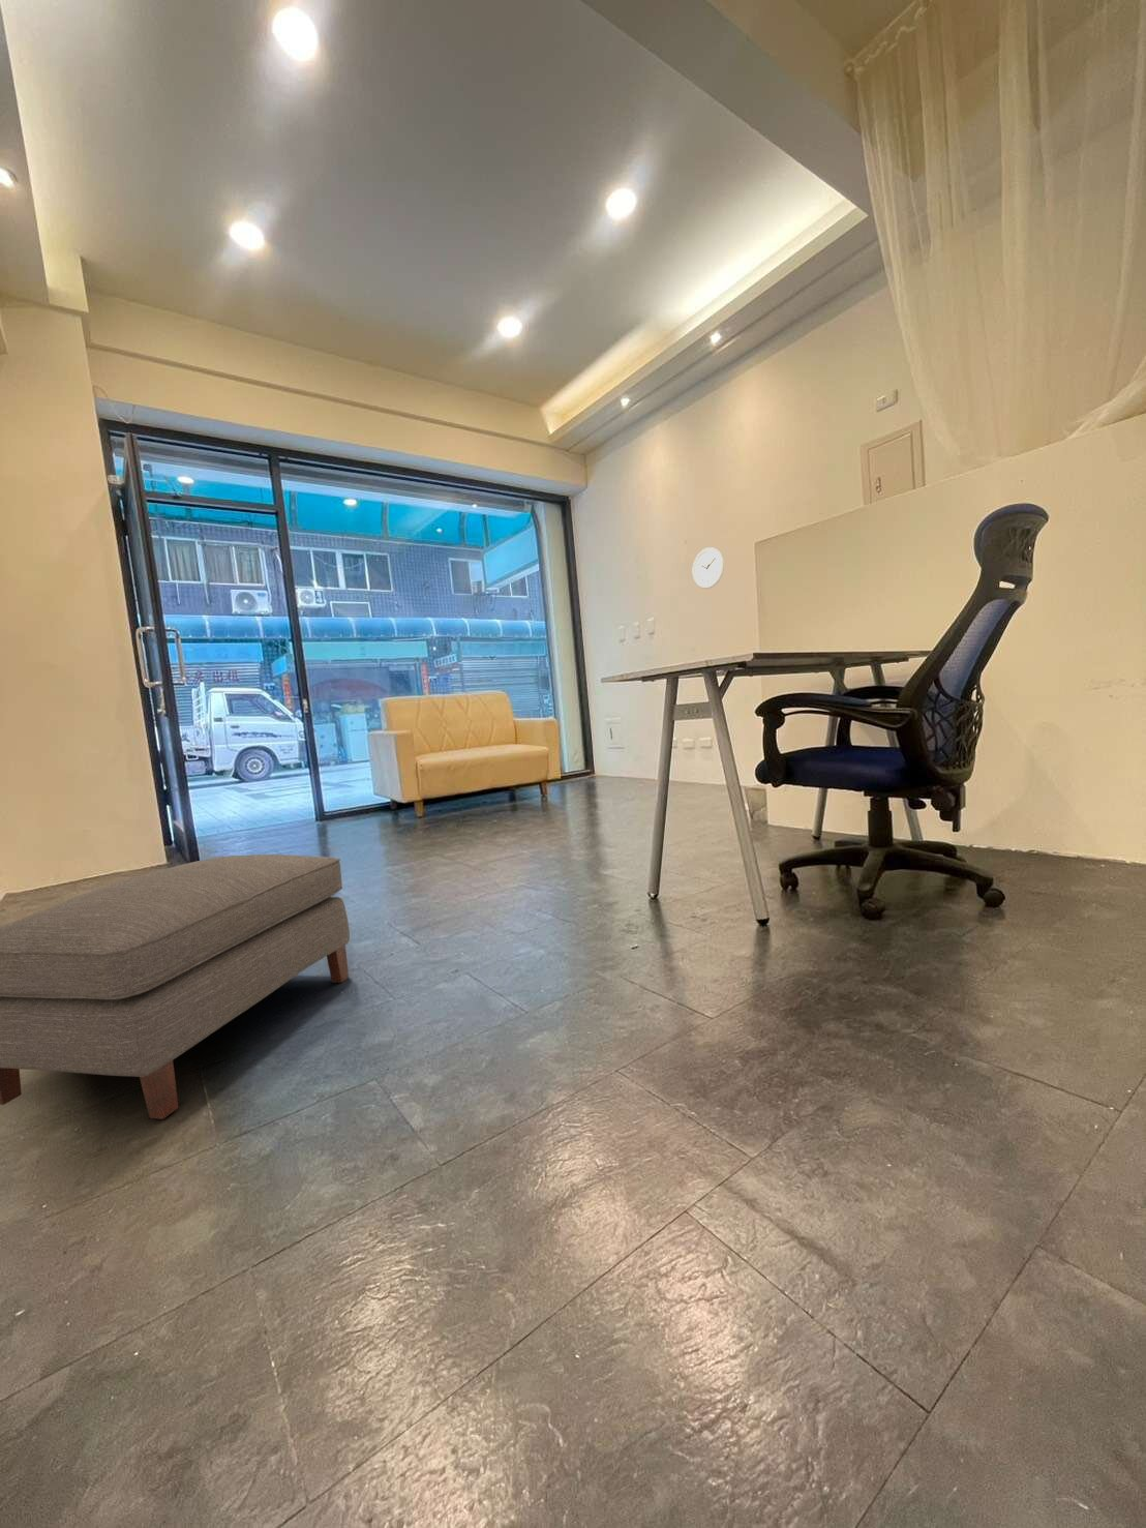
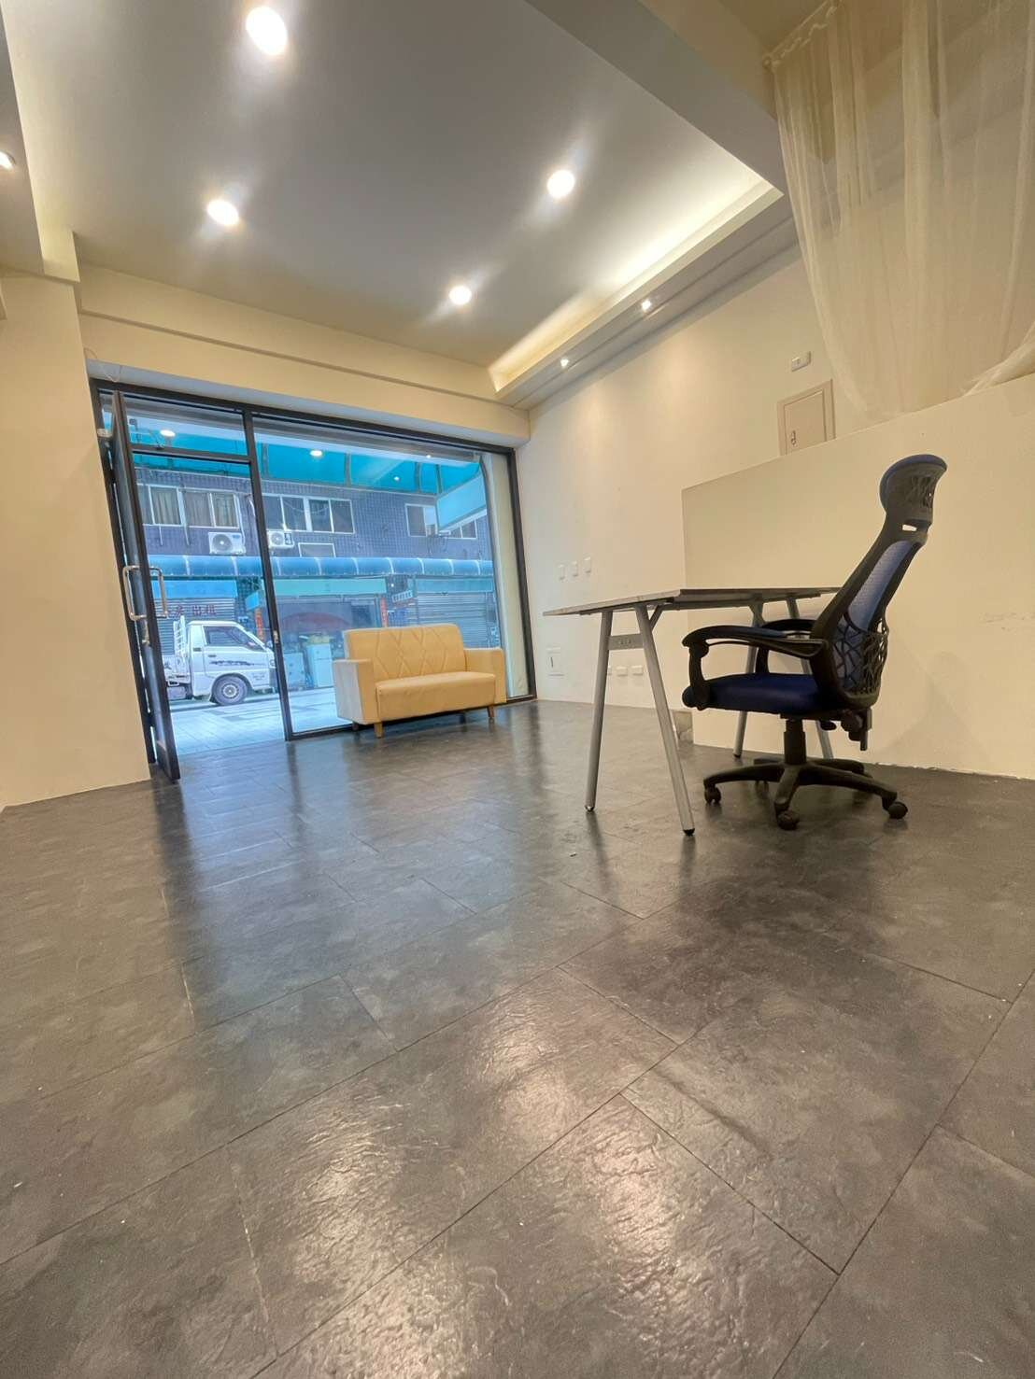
- wall clock (707, 568)
- ottoman (184, 952)
